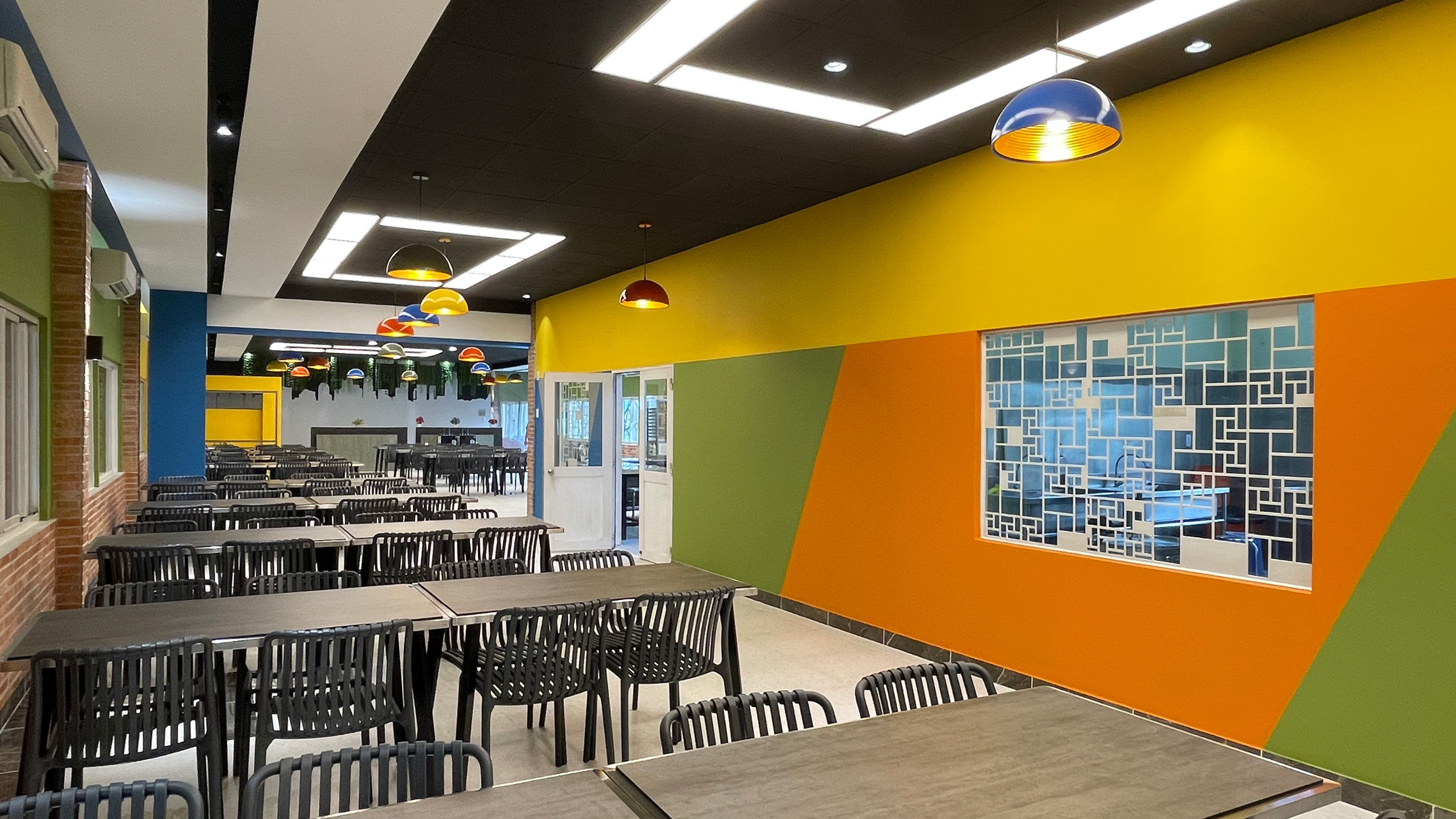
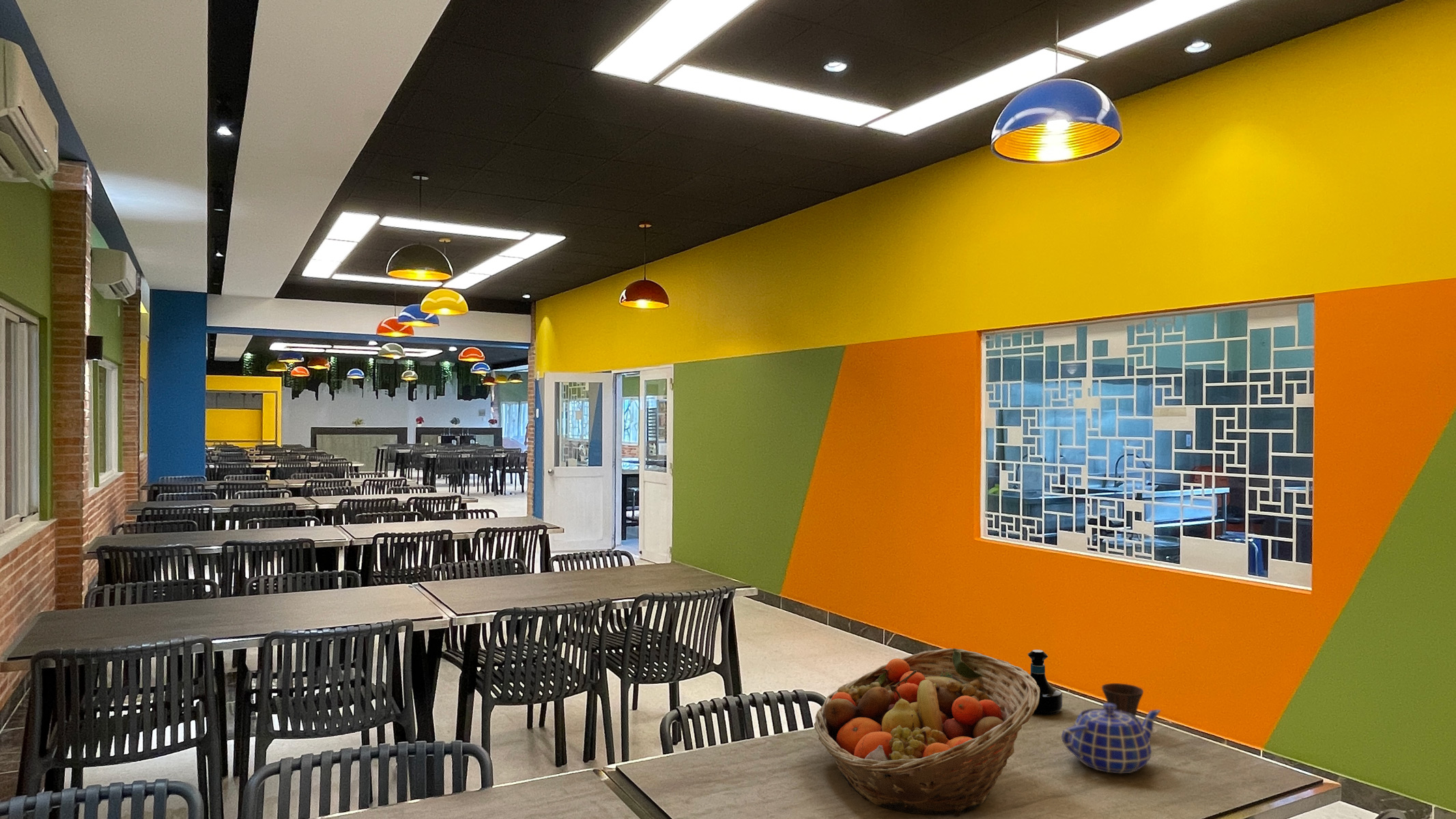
+ cup (1122, 708)
+ tequila bottle (1038, 679)
+ fruit basket (923, 723)
+ teapot (1113, 734)
